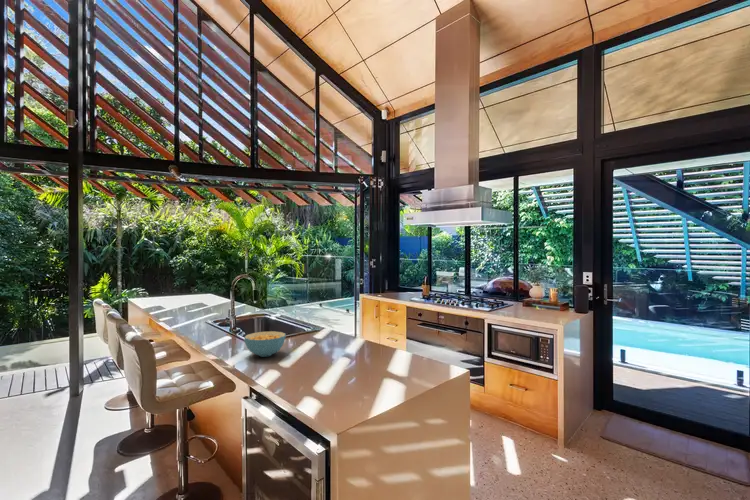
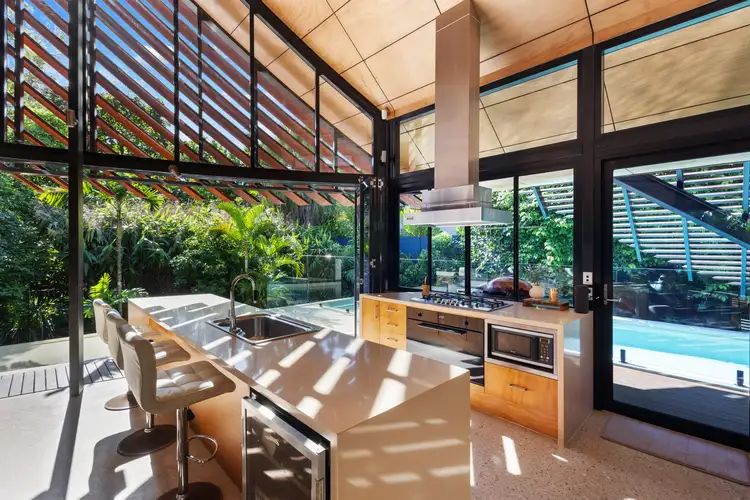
- cereal bowl (265, 345)
